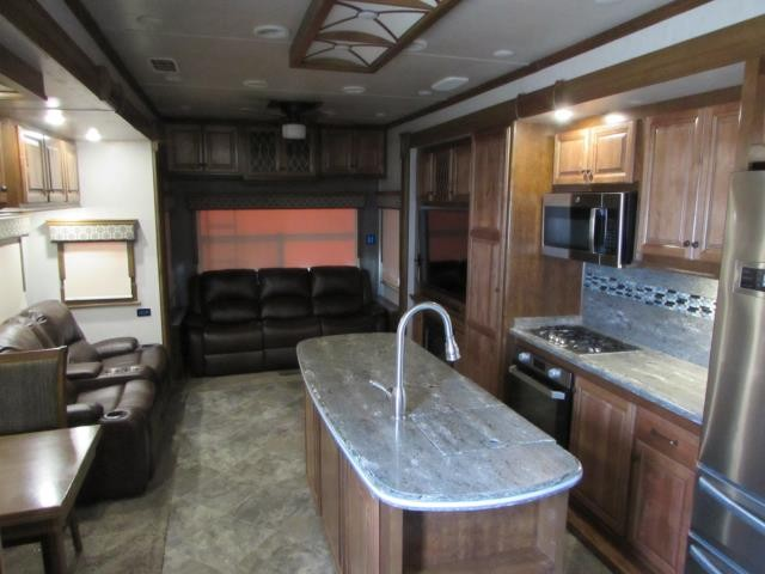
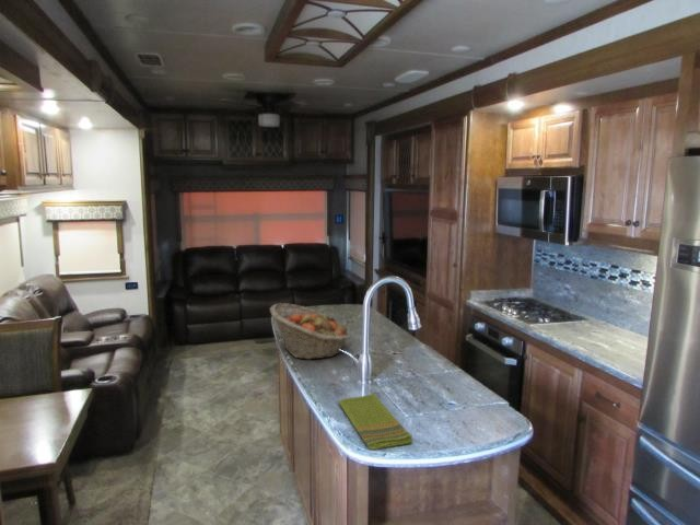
+ fruit basket (310, 328)
+ dish towel (372, 418)
